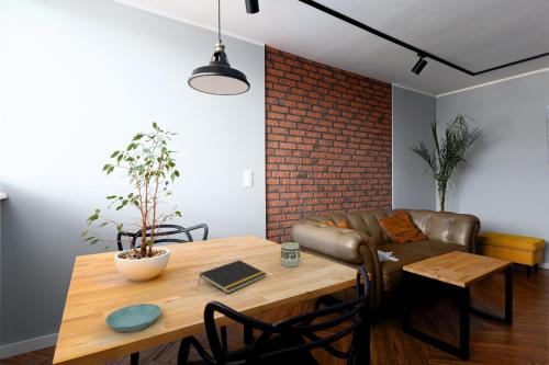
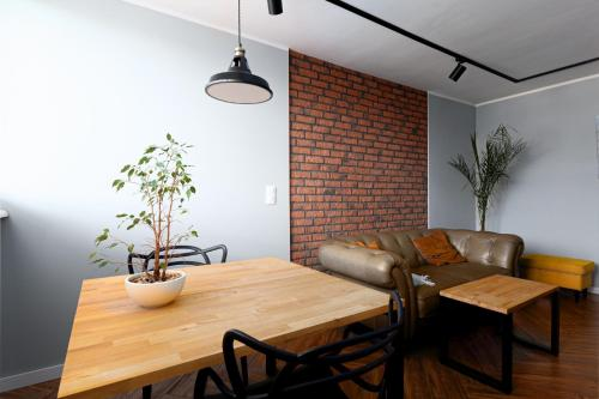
- cup (290, 254)
- notepad (234, 274)
- saucer (134, 318)
